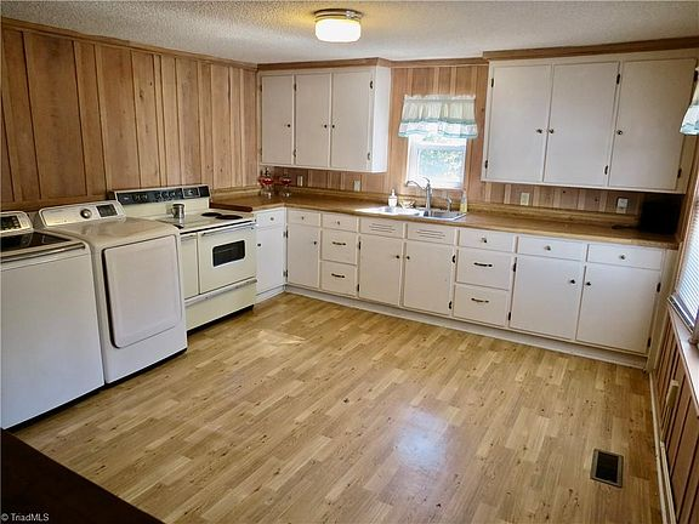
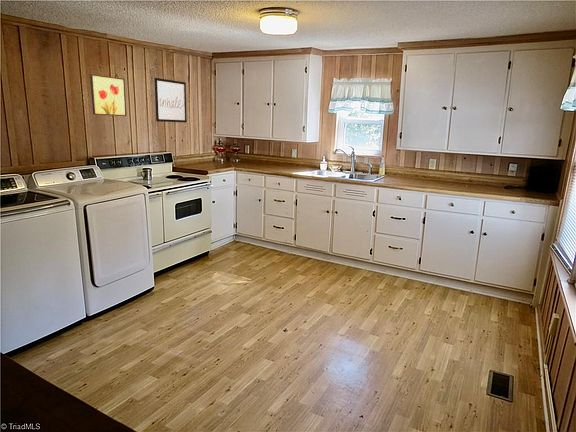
+ wall art (171, 101)
+ wall art (108, 96)
